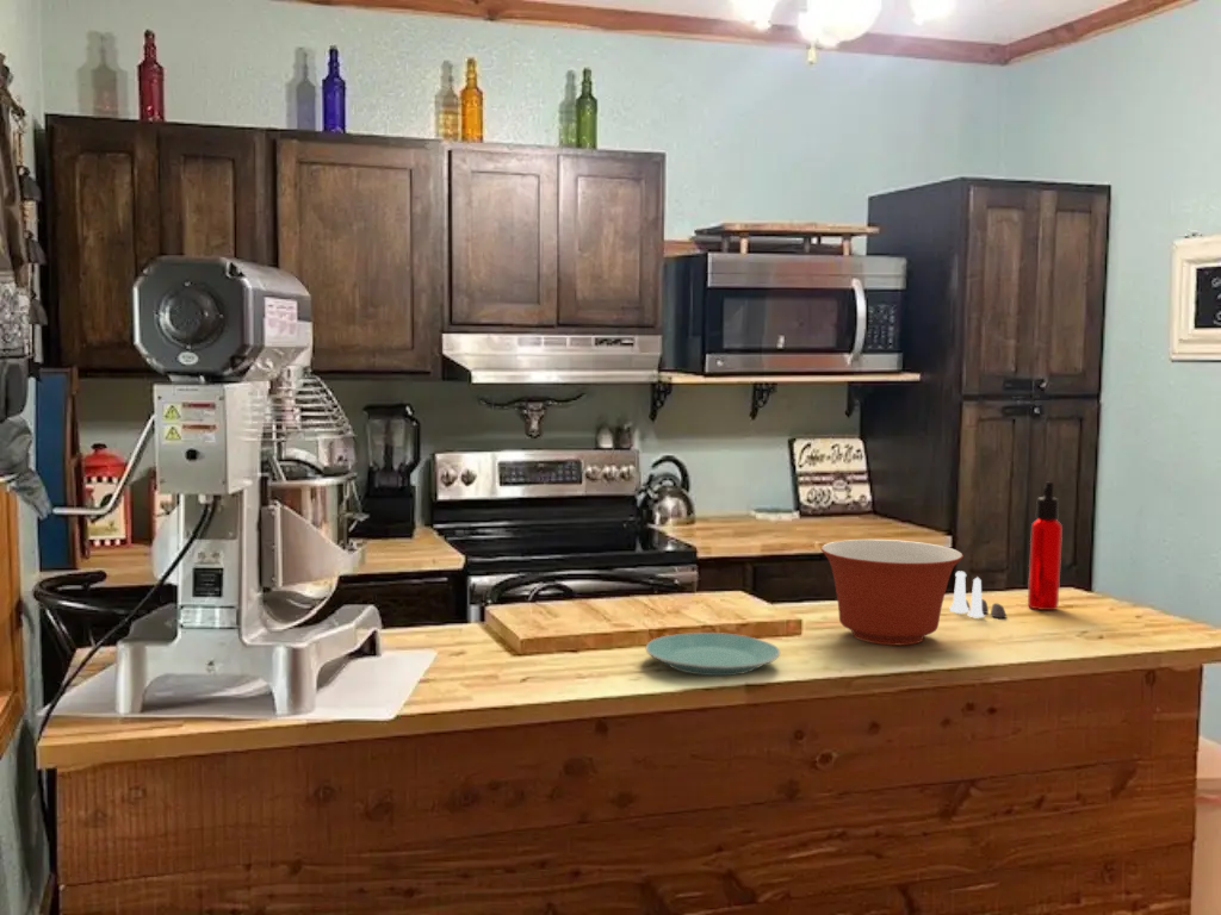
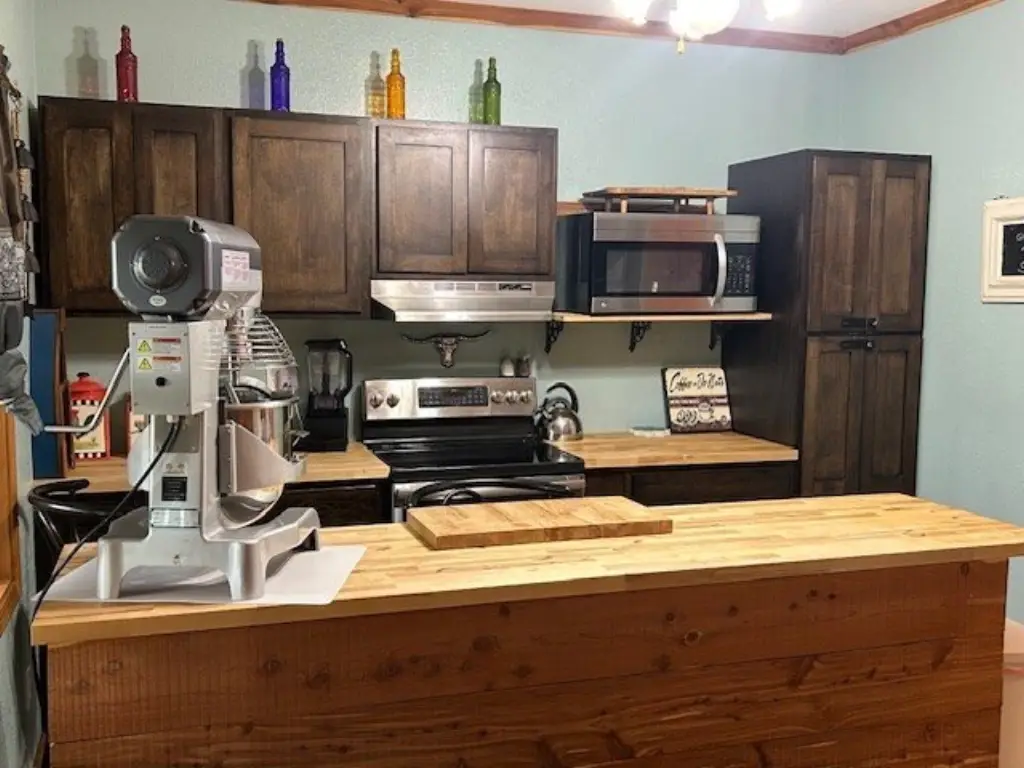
- water bottle (1046, 544)
- plate (712, 655)
- salt and pepper shaker set (973, 592)
- mixing bowl (888, 593)
